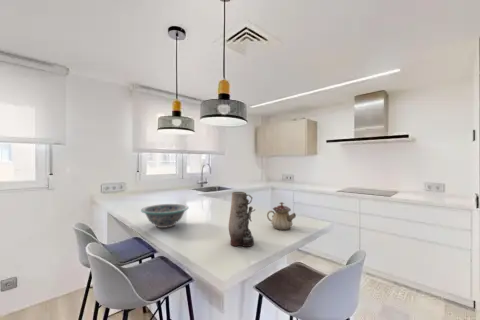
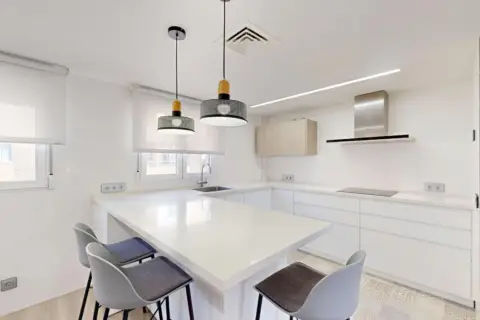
- vase (241, 217)
- teapot (280, 214)
- decorative bowl (165, 216)
